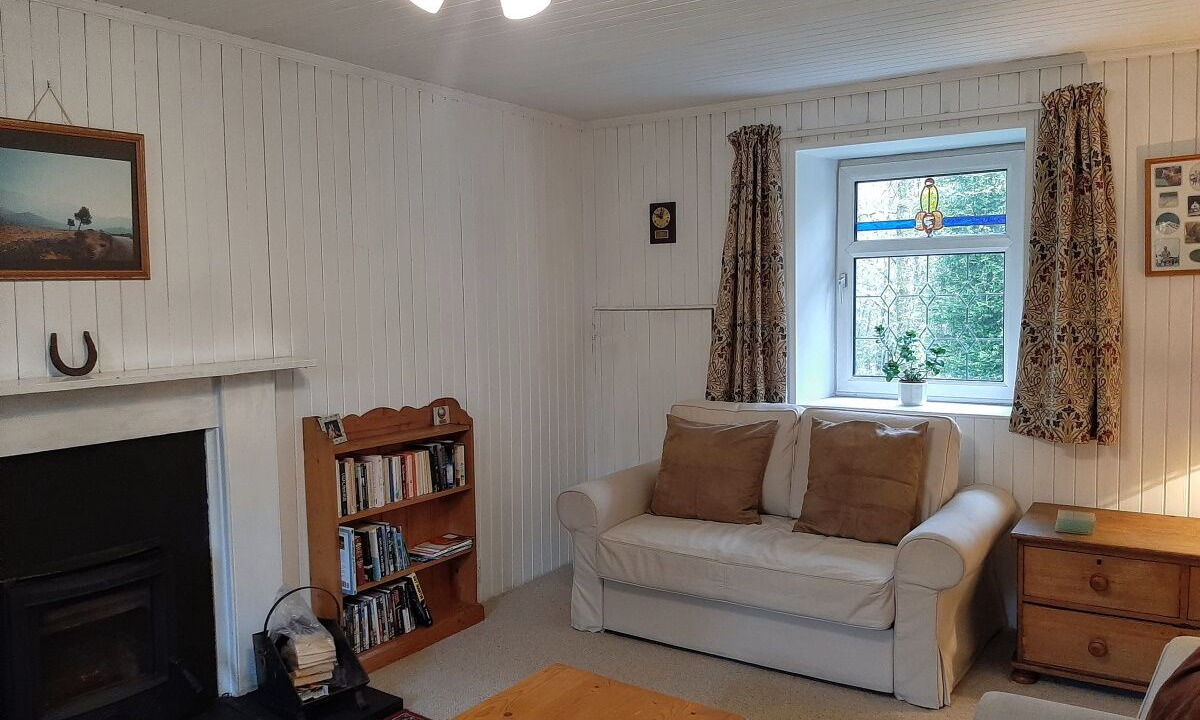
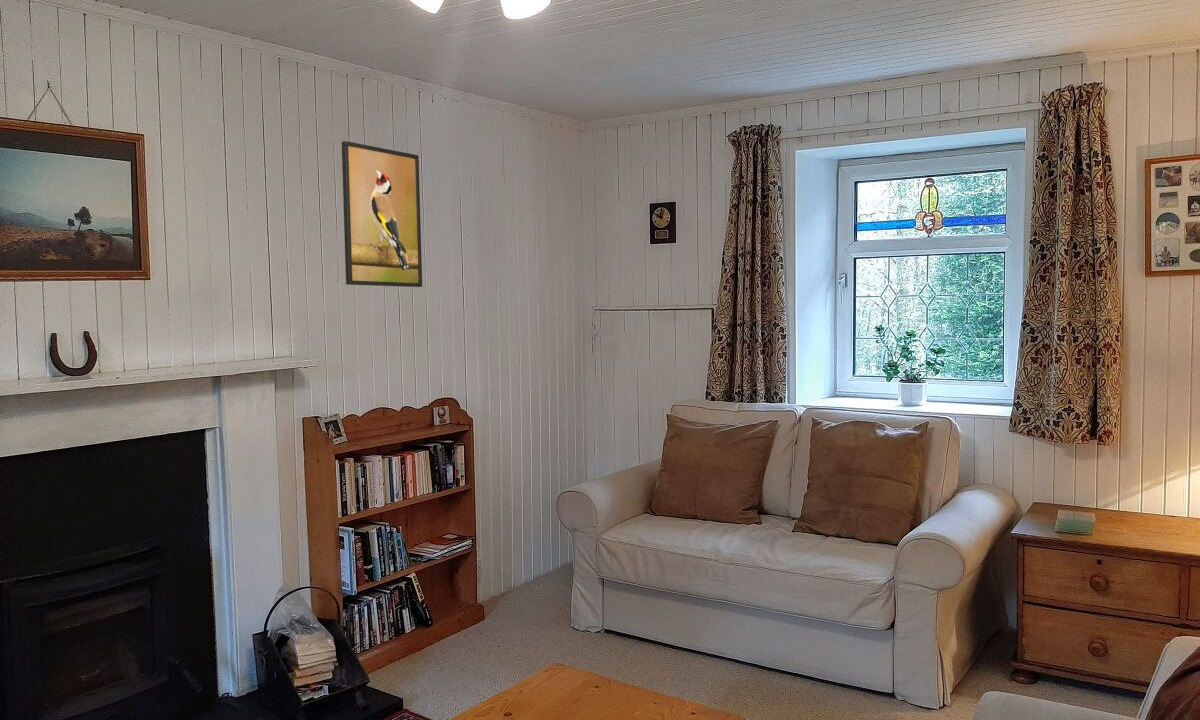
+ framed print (383, 217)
